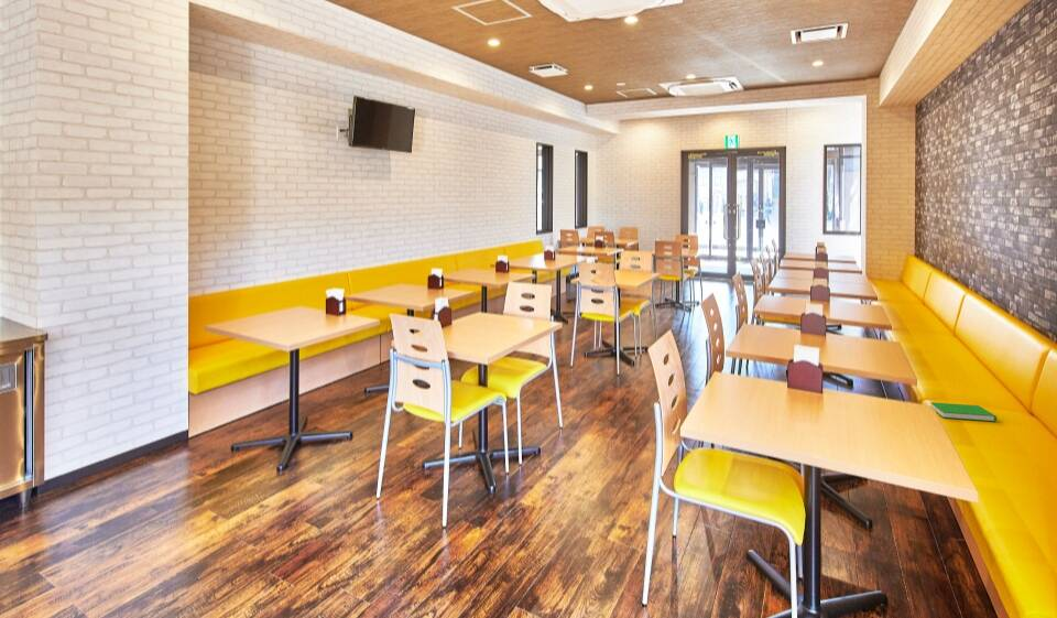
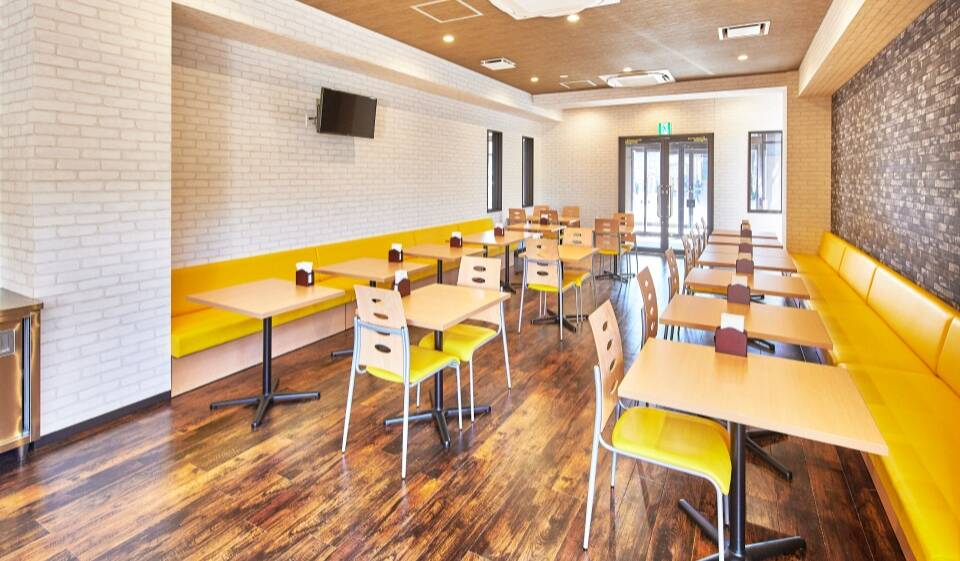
- book (961, 411)
